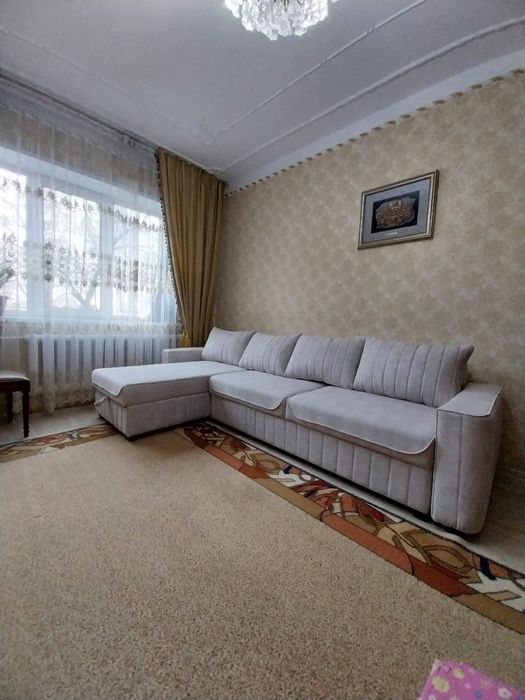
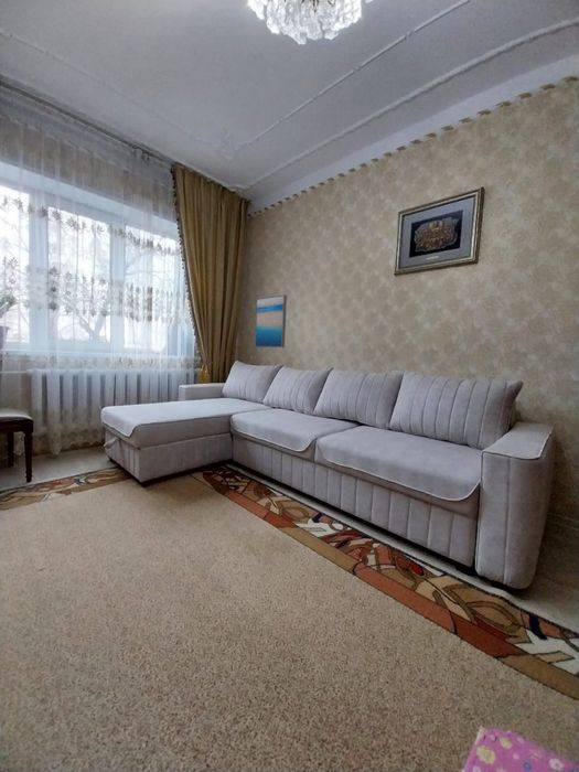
+ wall art (269, 322)
